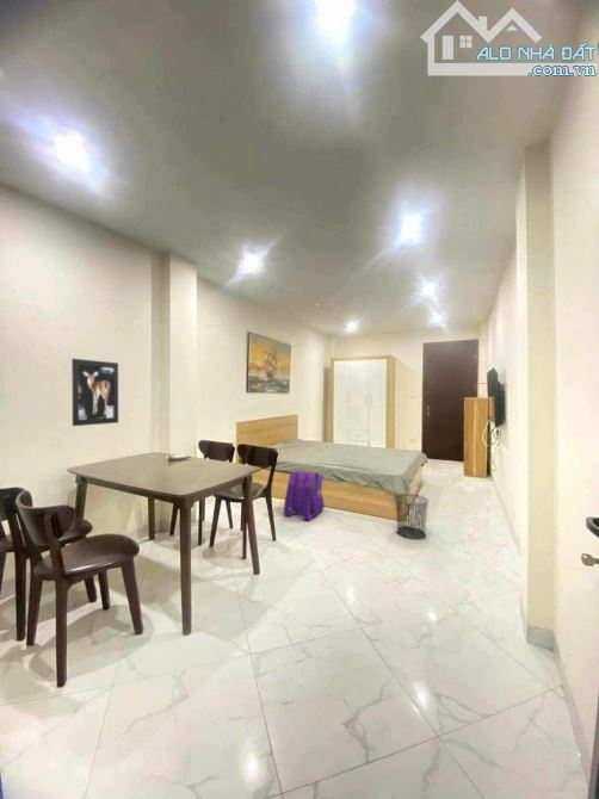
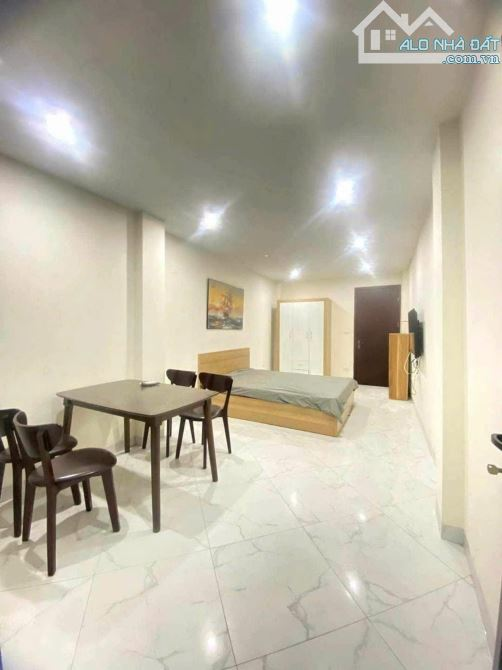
- waste bin (409, 515)
- wall art (97, 392)
- backpack (305, 491)
